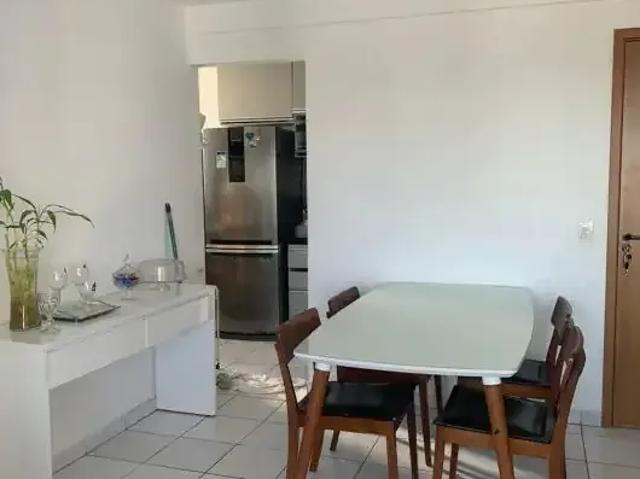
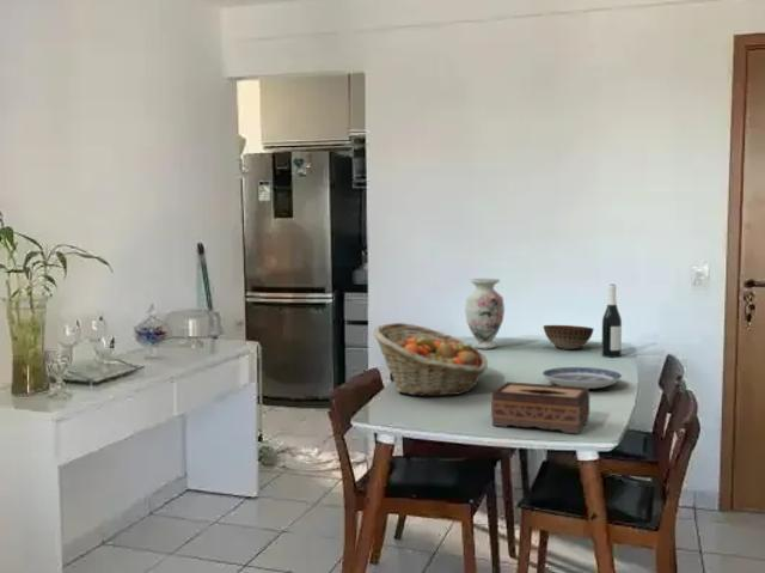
+ fruit basket (430, 356)
+ wine bottle (611, 321)
+ bowl (568, 337)
+ plate (581, 379)
+ vase (484, 313)
+ tissue box (540, 406)
